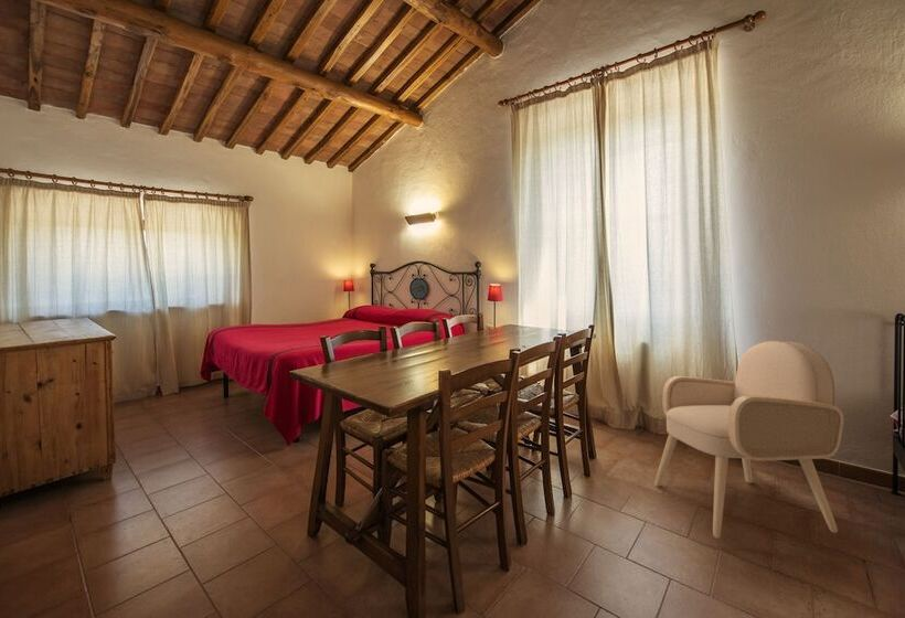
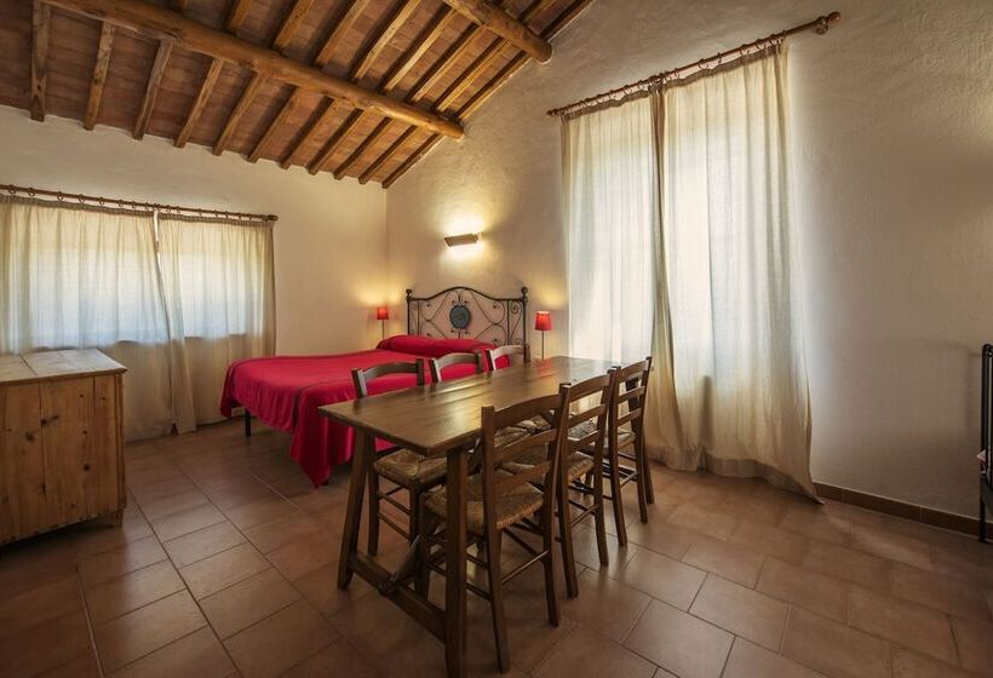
- armchair (737, 425)
